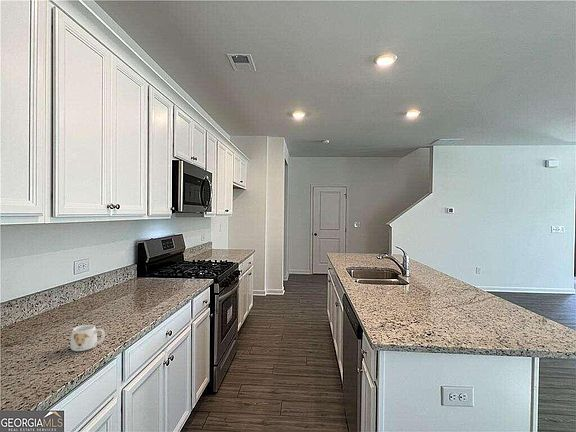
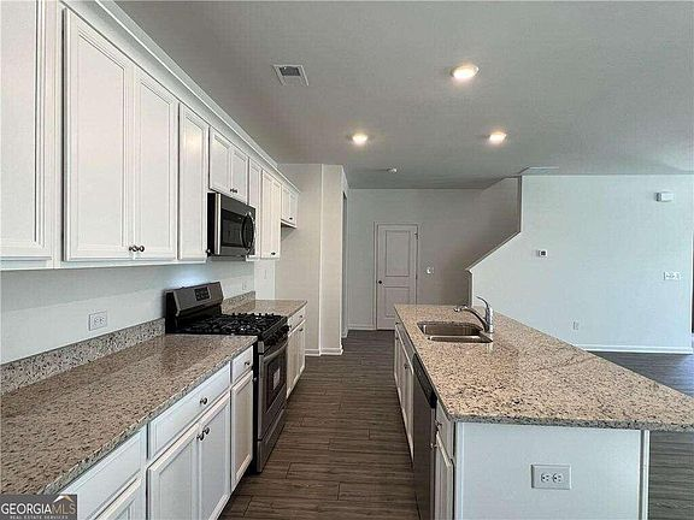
- mug (88, 337)
